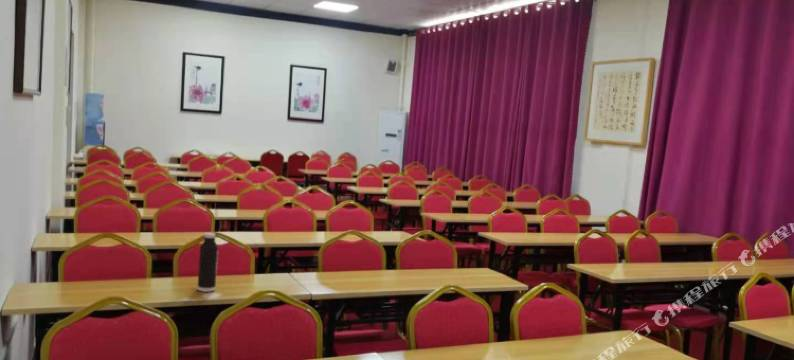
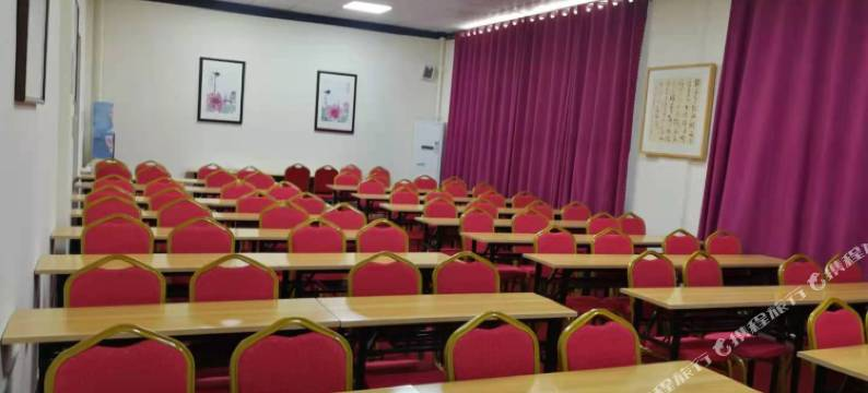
- water bottle (208, 261)
